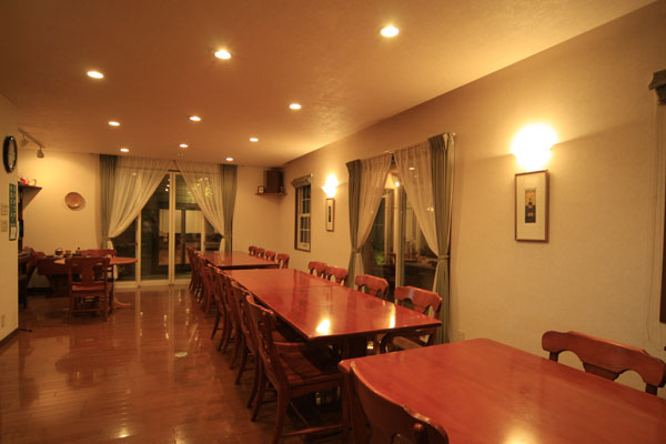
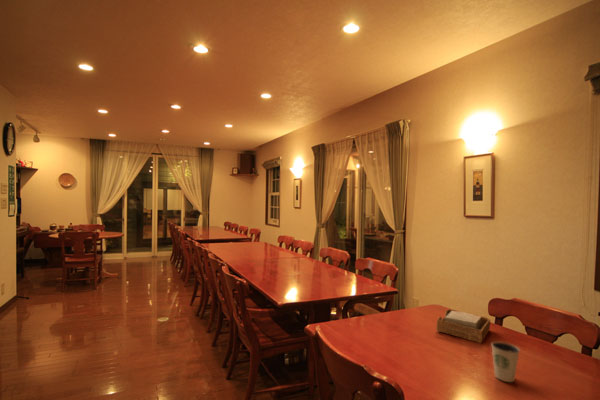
+ dixie cup (504, 362)
+ napkin holder (463, 322)
